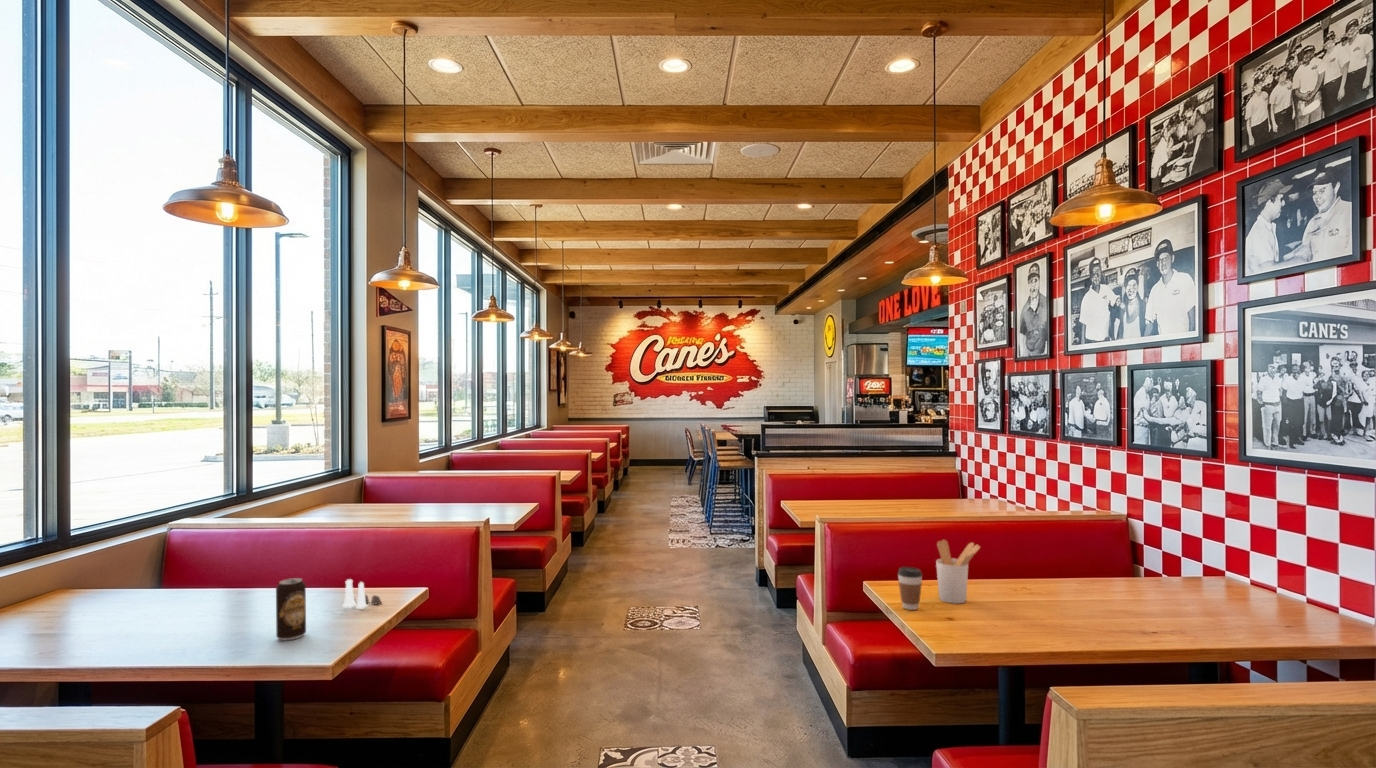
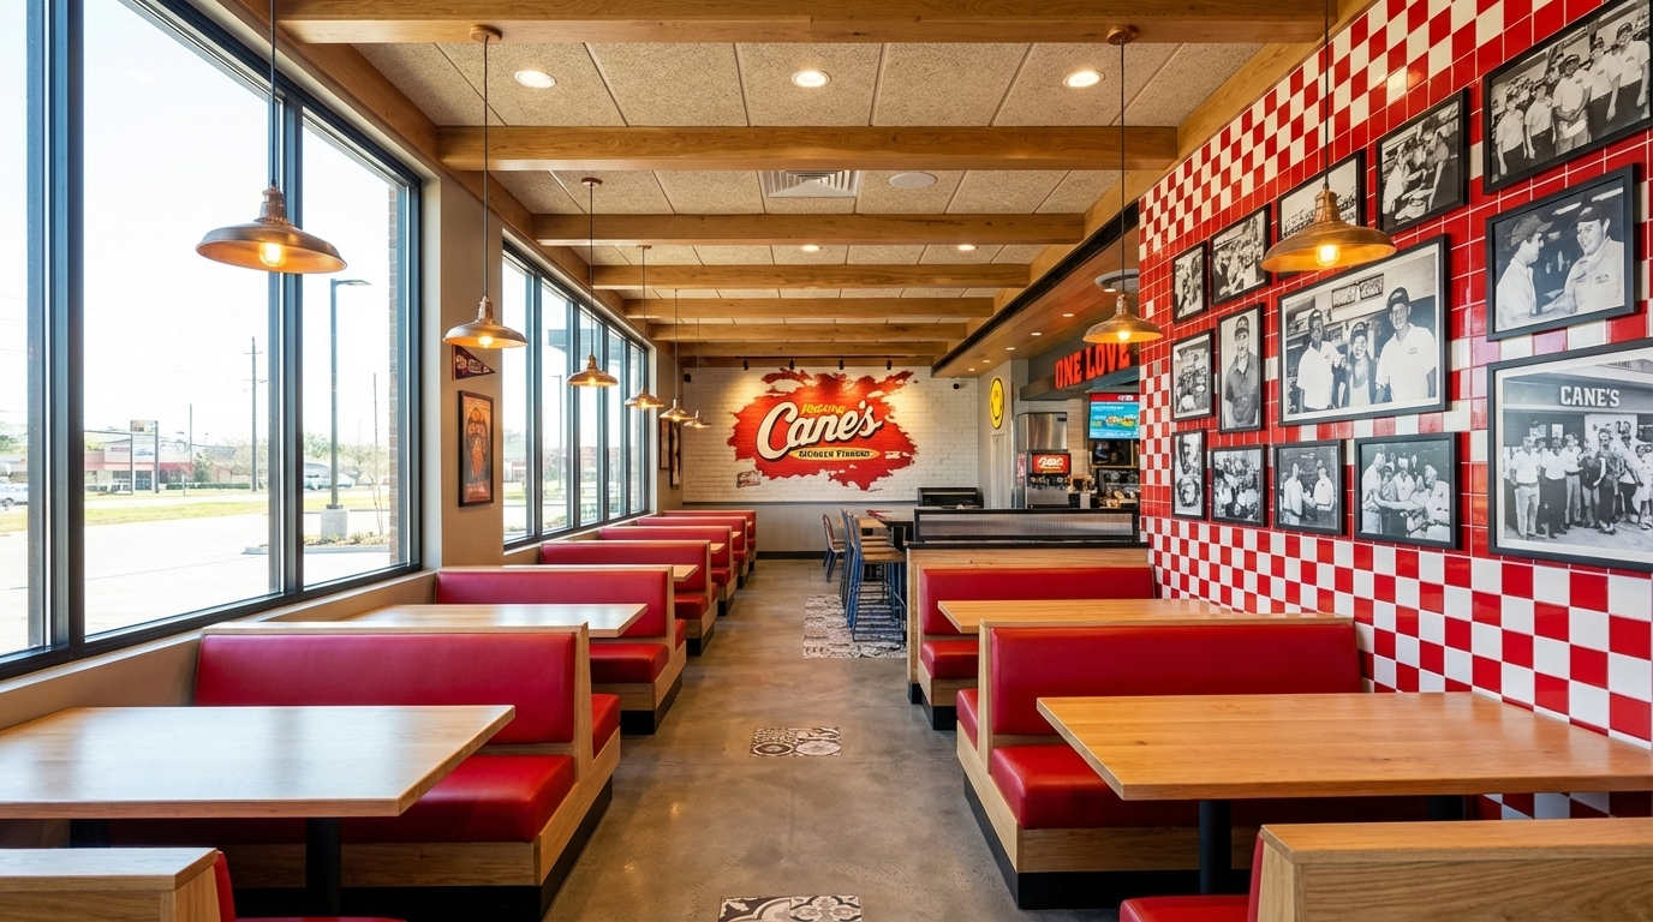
- utensil holder (959, 570)
- beverage can (291, 608)
- salt and pepper shaker set (358, 591)
- coffee cup (910, 588)
